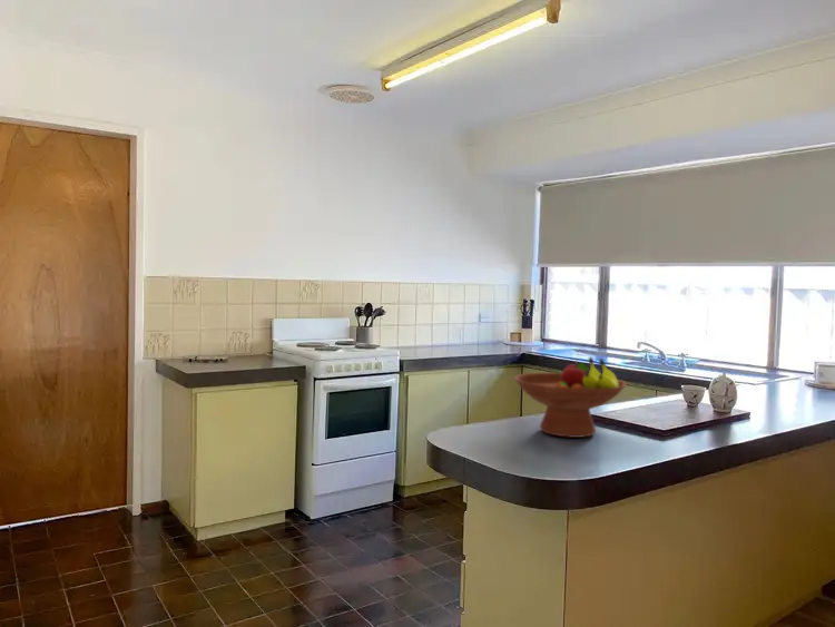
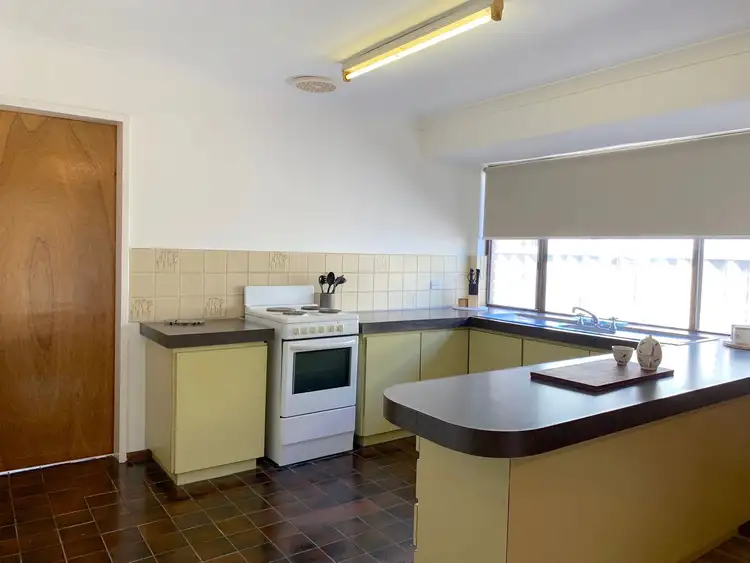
- fruit bowl (568, 395)
